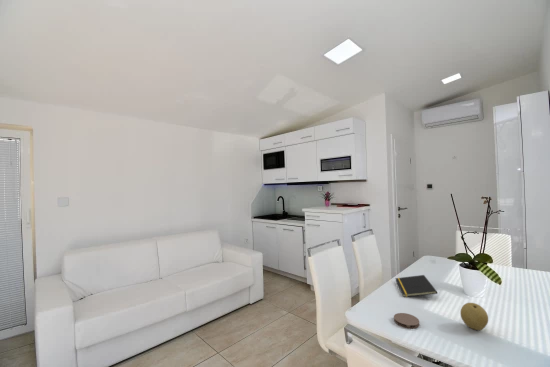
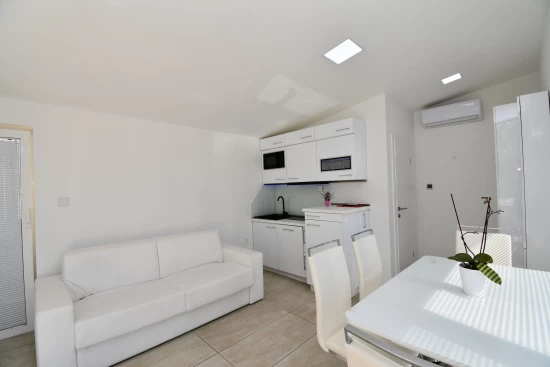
- coaster (406, 320)
- notepad (414, 285)
- fruit (473, 316)
